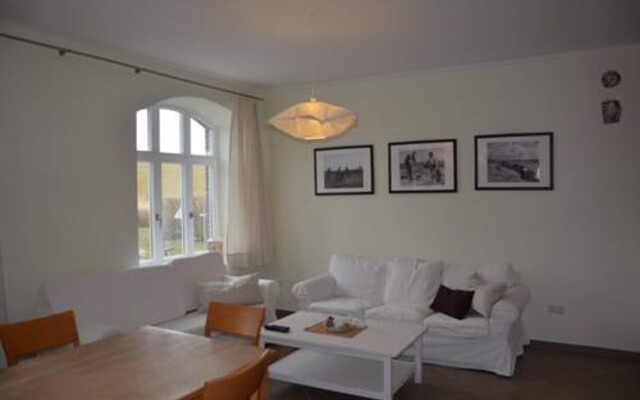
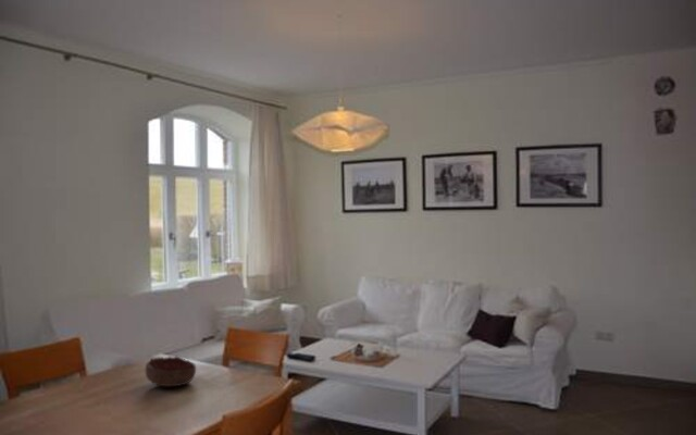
+ decorative bowl (171, 371)
